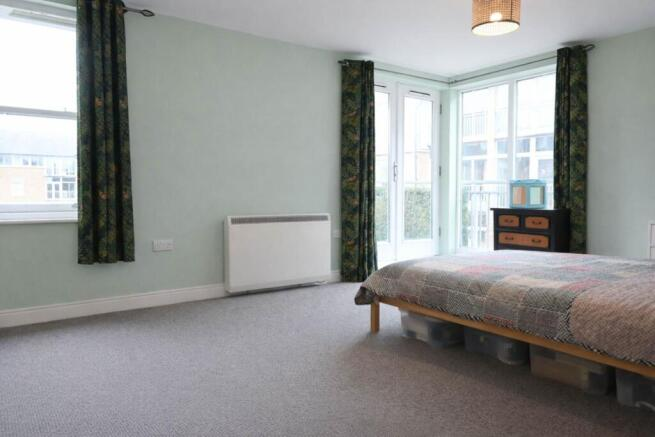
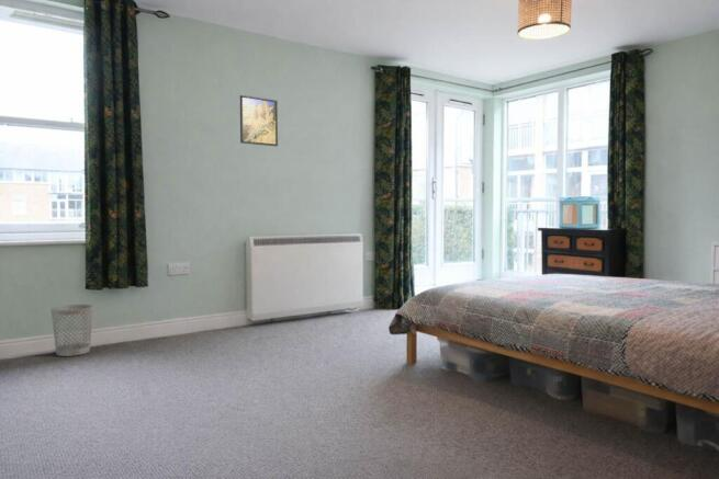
+ wastebasket (72, 329)
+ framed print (259, 121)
